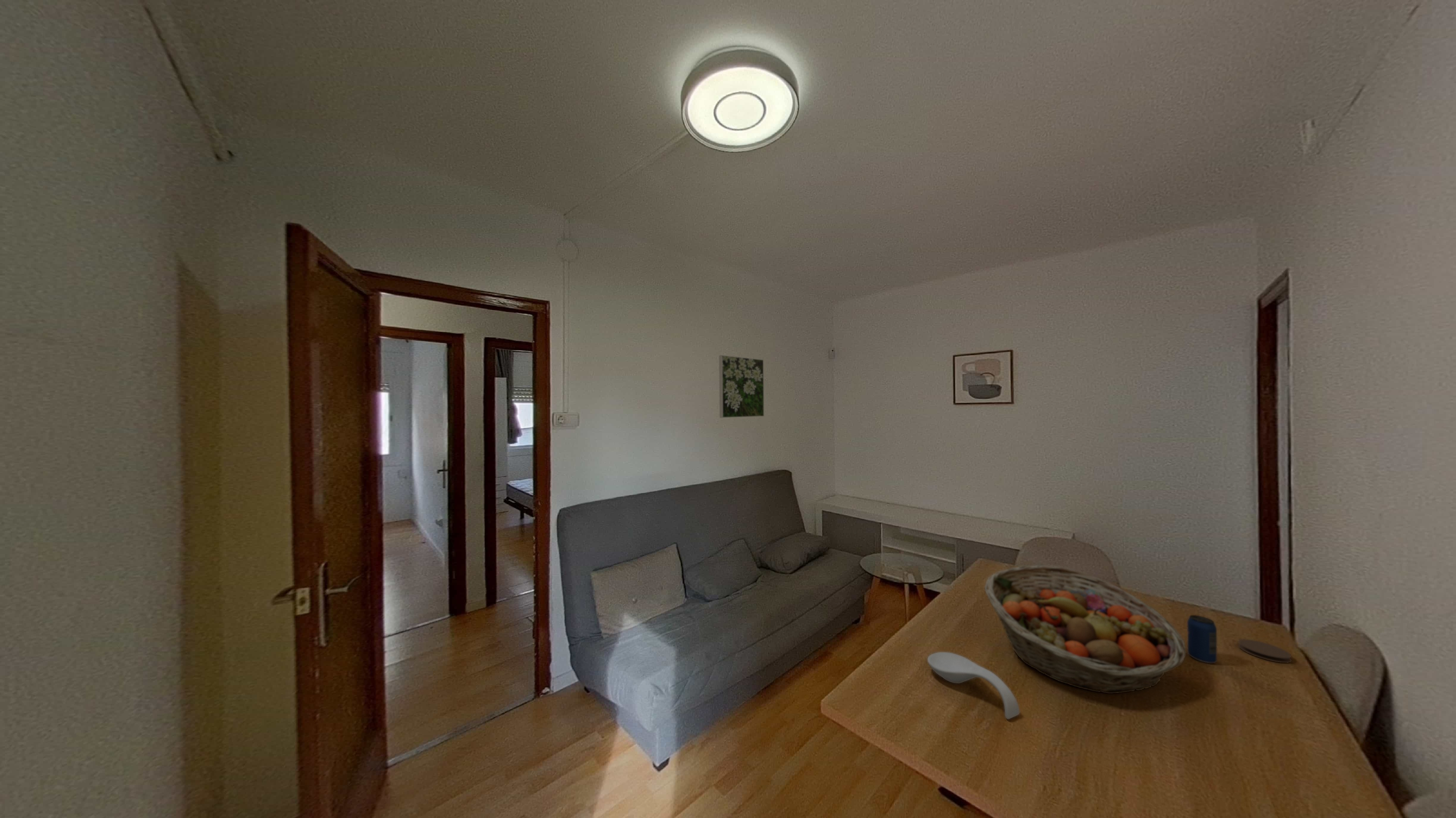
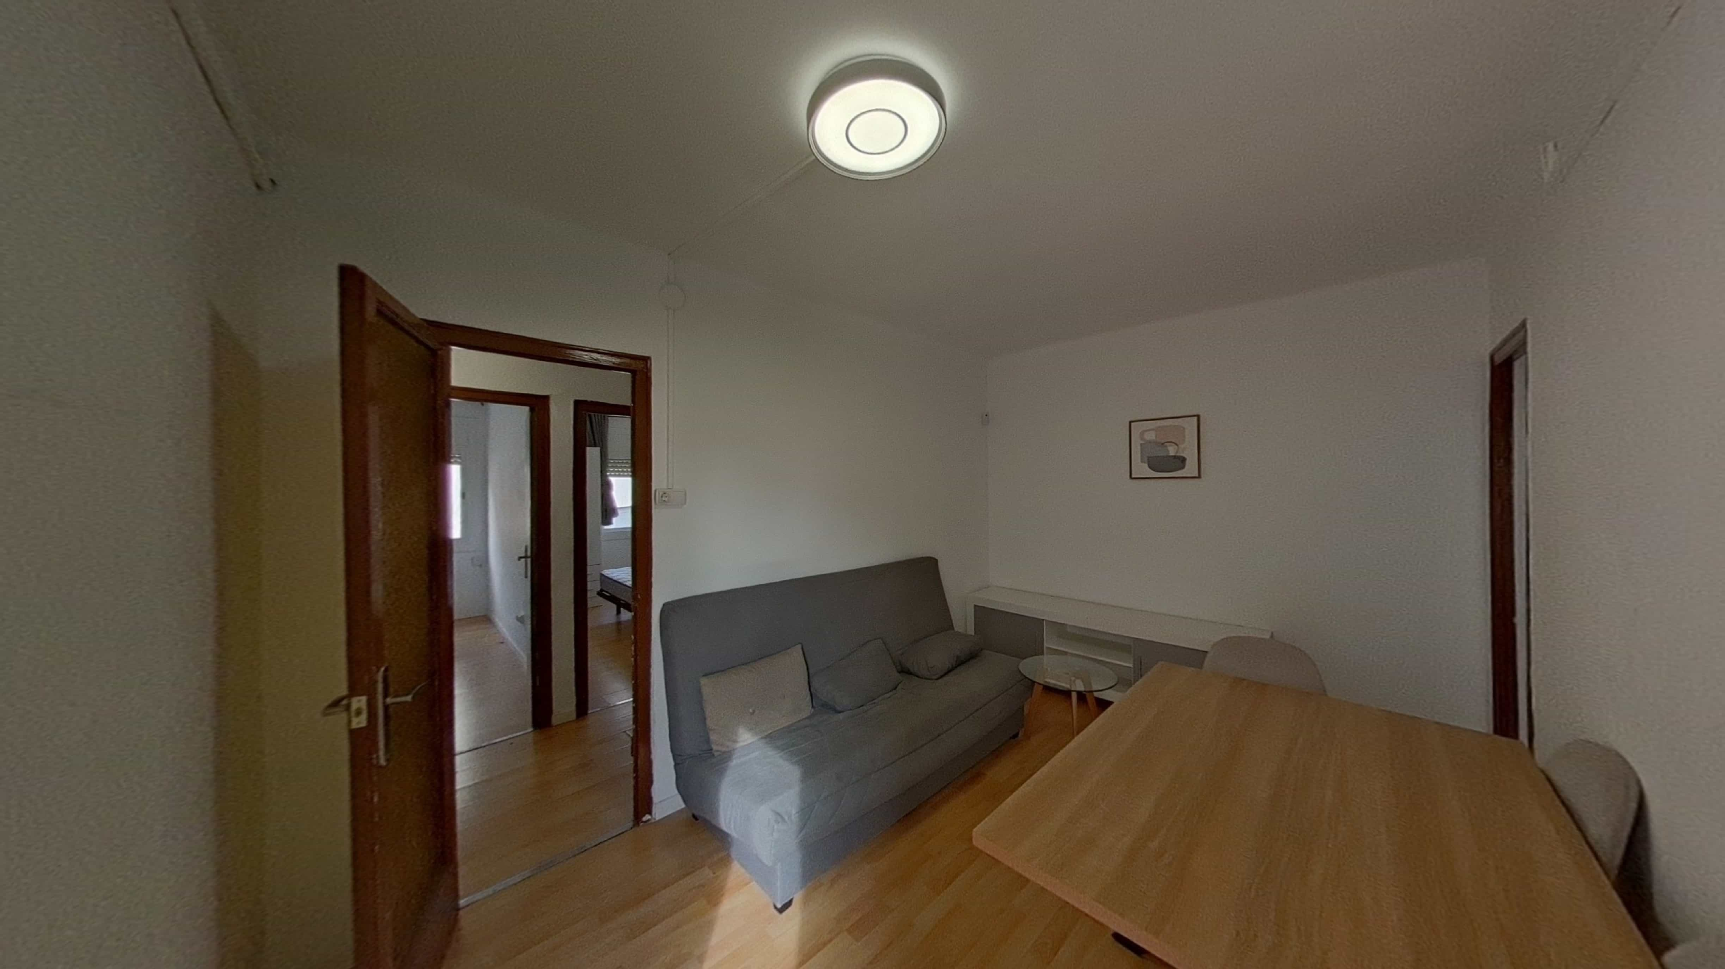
- coaster (1264, 651)
- fruit basket (1076, 623)
- beverage can (1202, 638)
- spoon rest (970, 675)
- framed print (743, 387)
